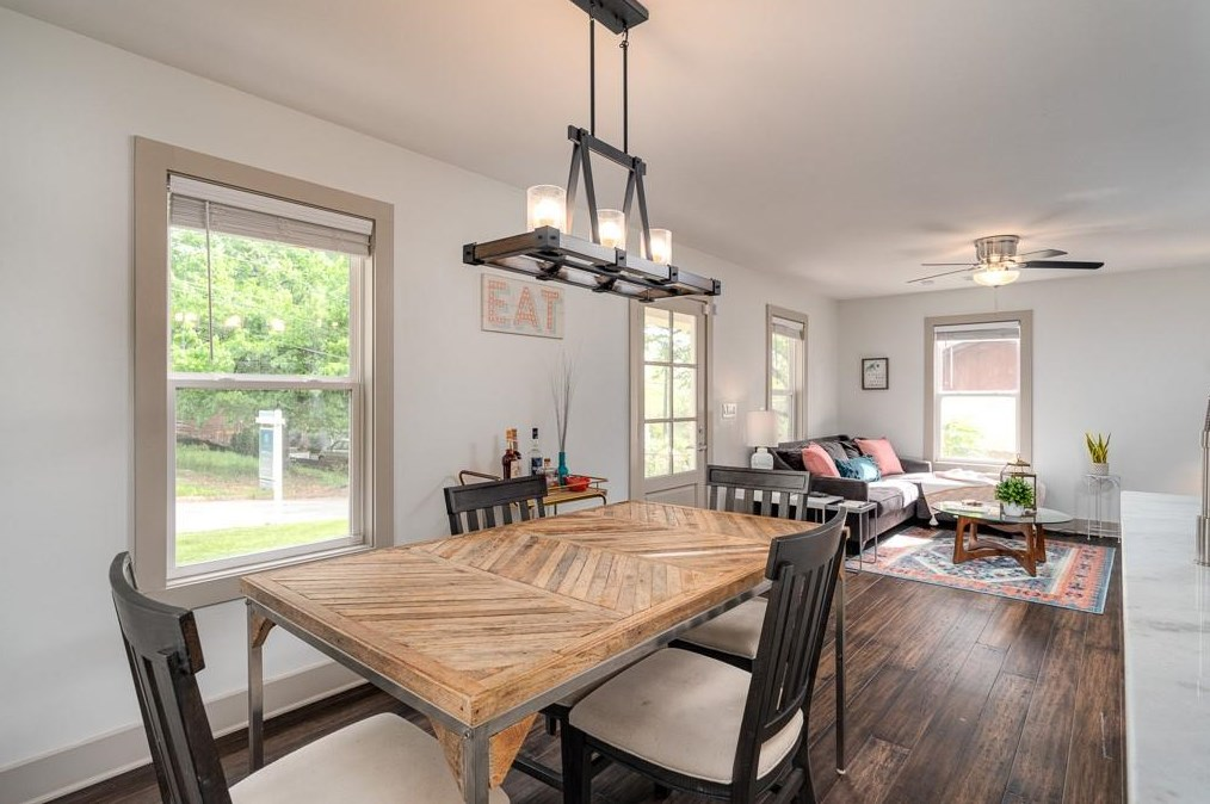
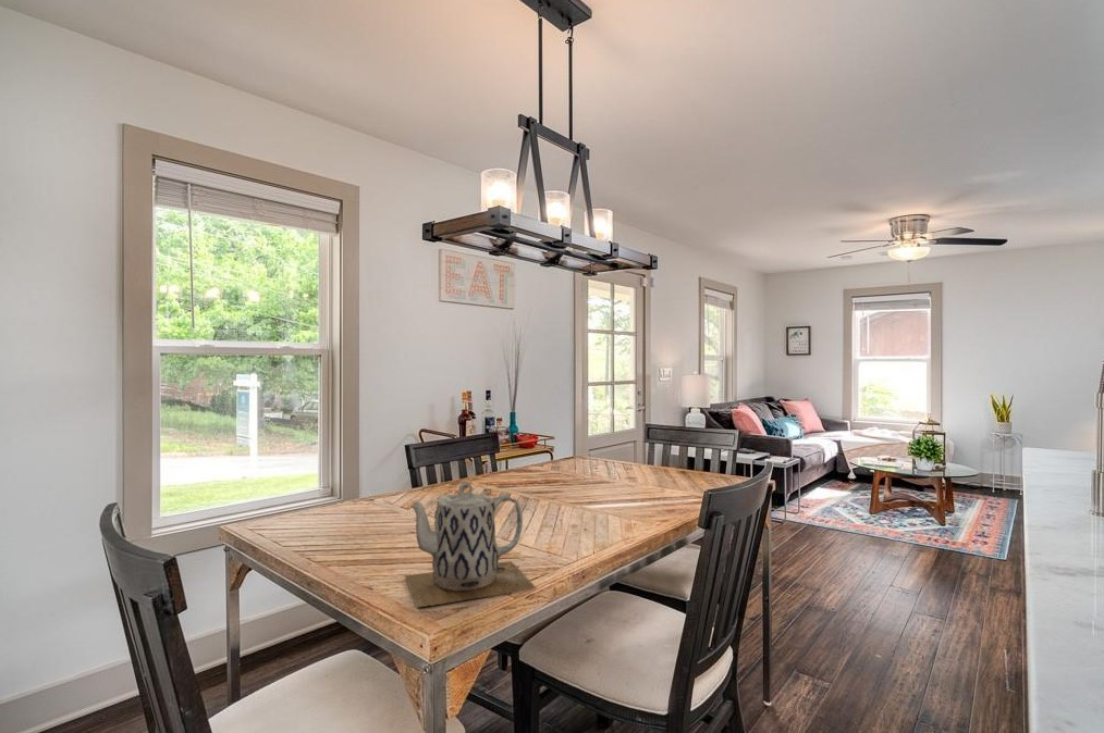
+ teapot (468, 533)
